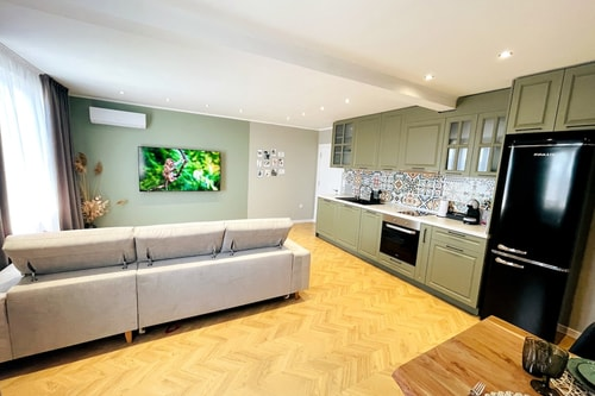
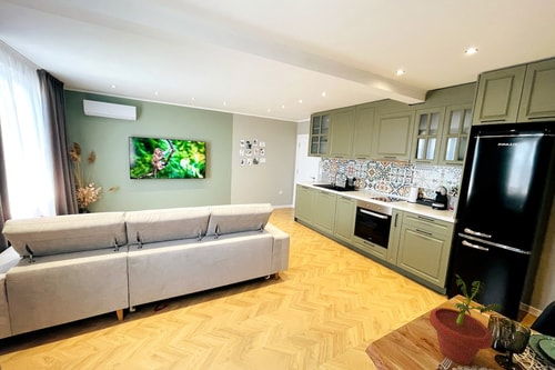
+ potted plant (462, 317)
